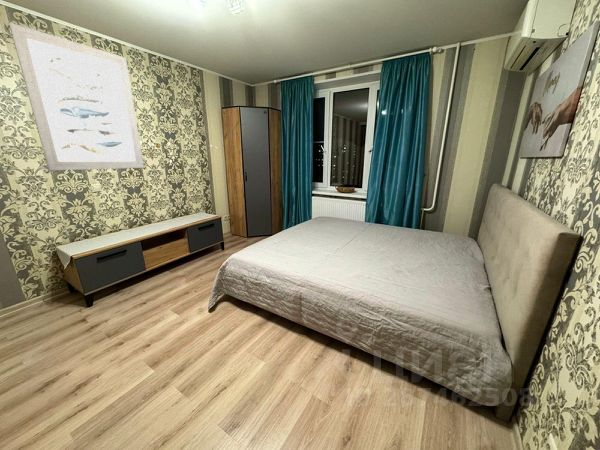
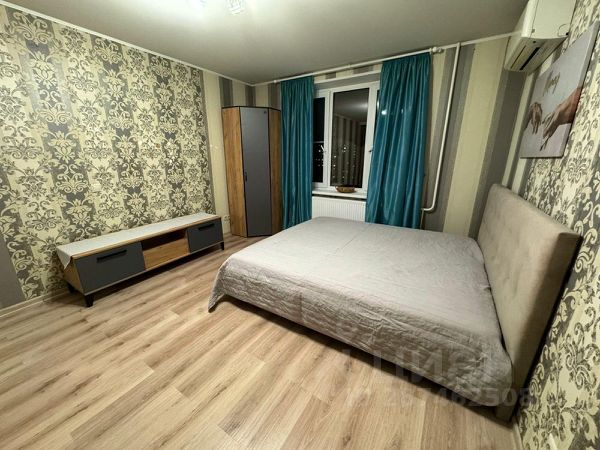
- wall art (90, 109)
